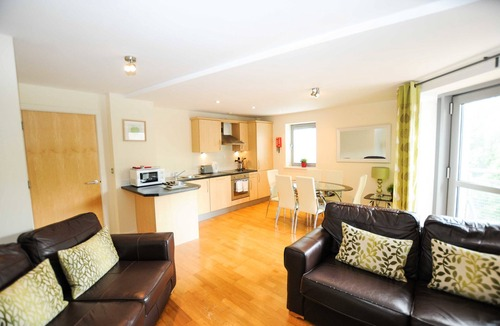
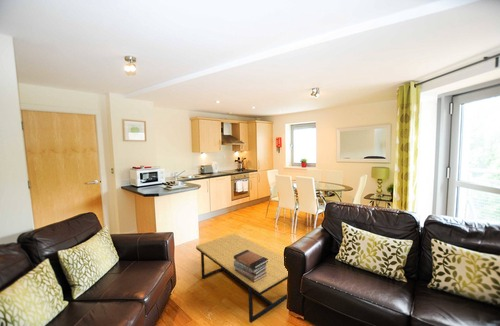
+ coffee table (242, 275)
+ book stack (250, 264)
